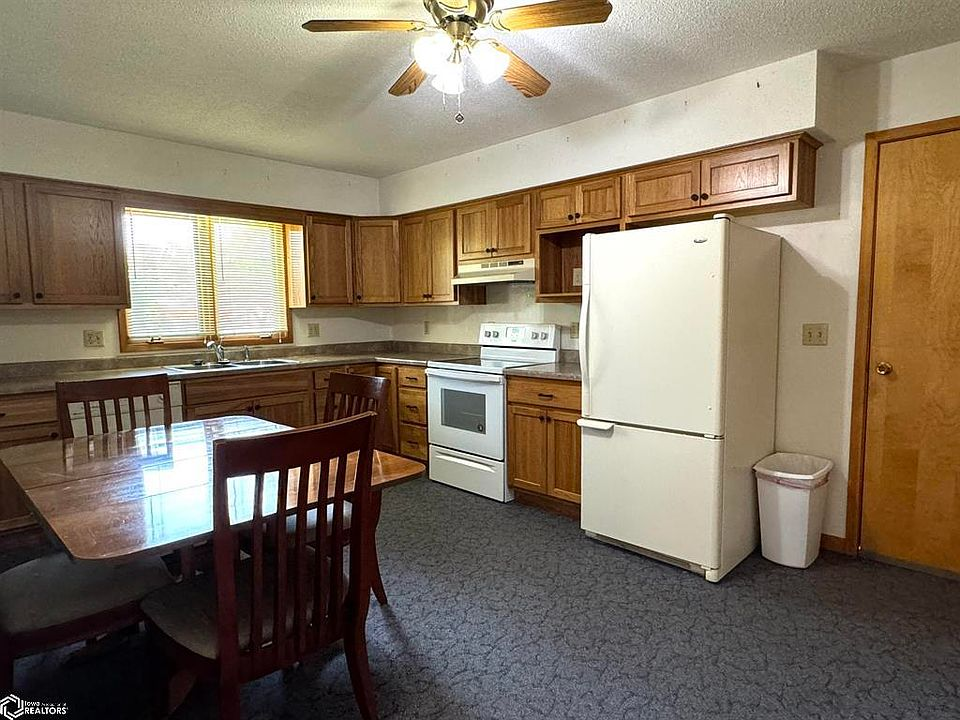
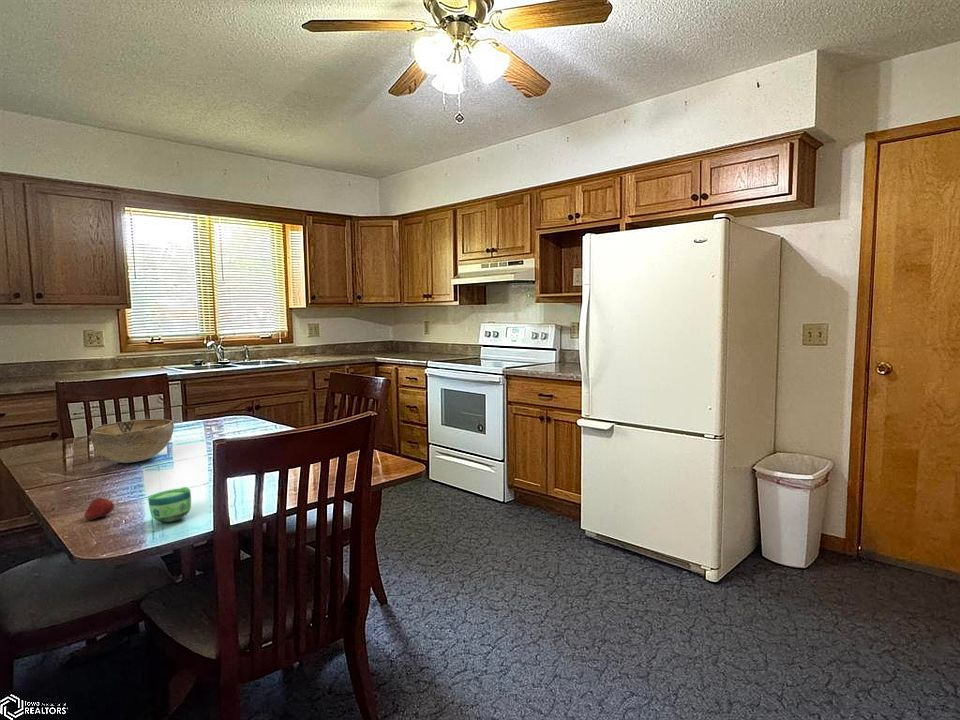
+ decorative bowl (134, 442)
+ cup (172, 503)
+ fruit (98, 507)
